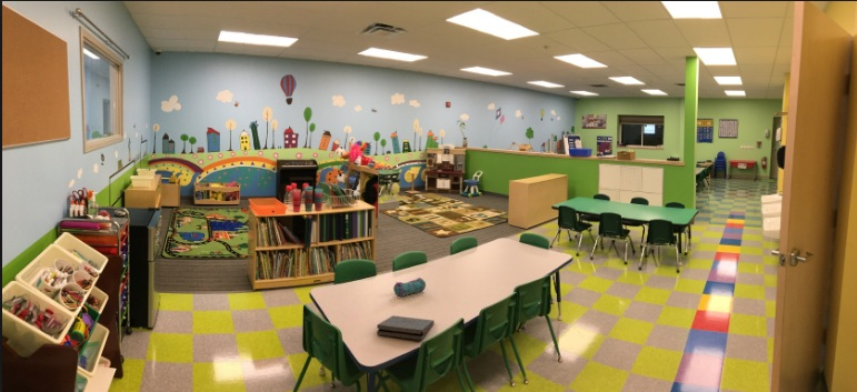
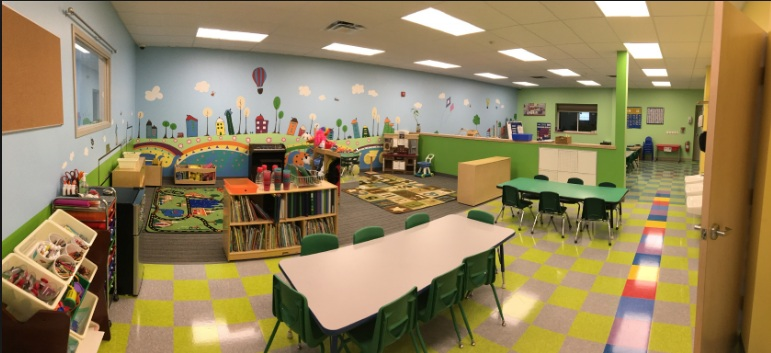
- pizza box (406, 324)
- pencil case (409, 287)
